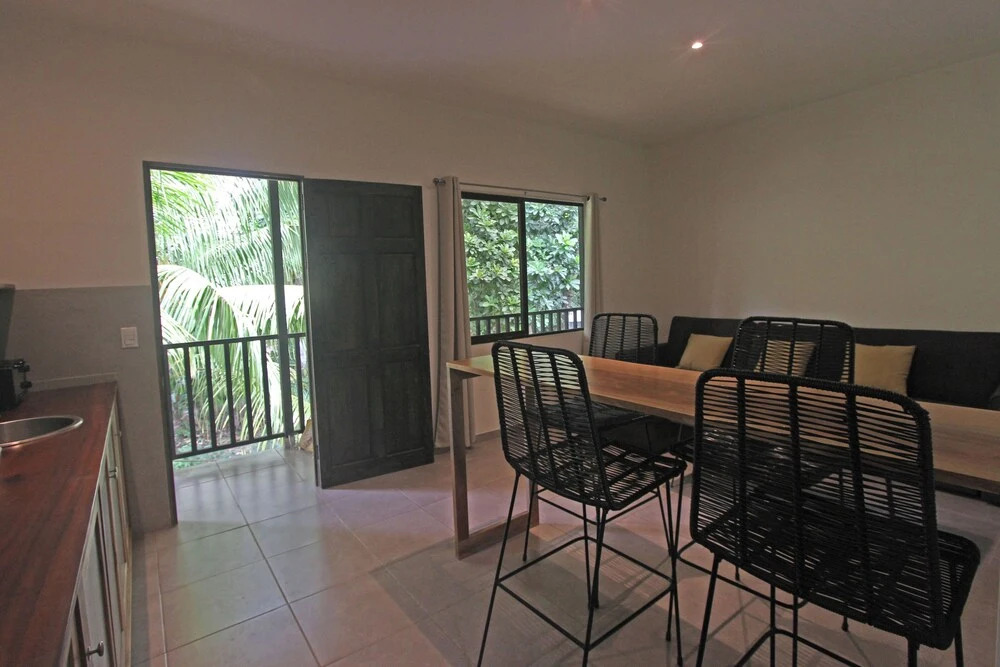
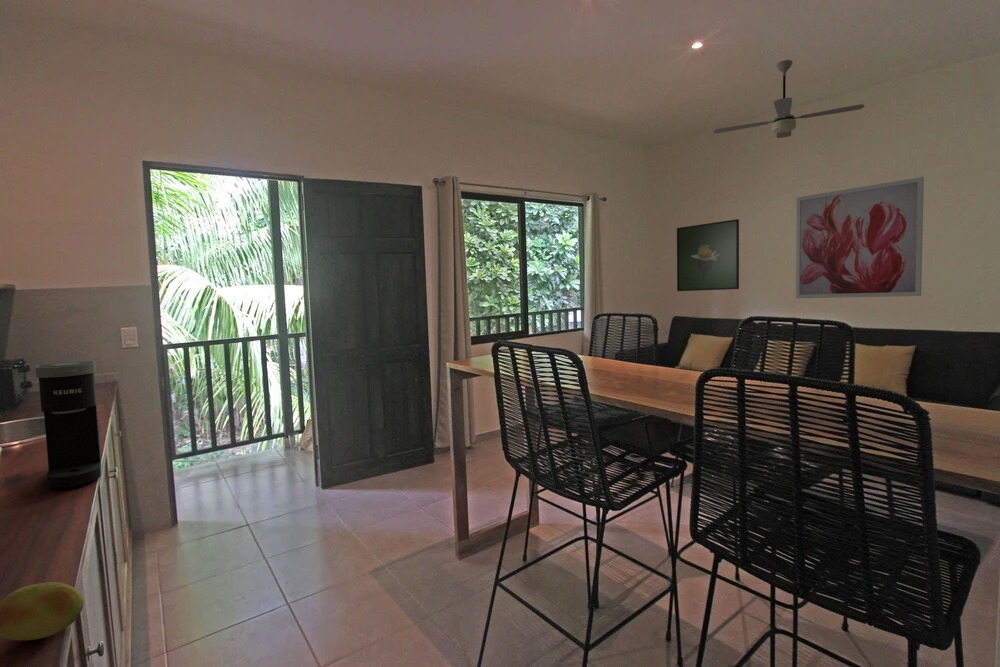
+ fruit (38, 610)
+ wall art (854, 243)
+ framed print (706, 257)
+ ceiling fan (784, 97)
+ coffee maker (72, 418)
